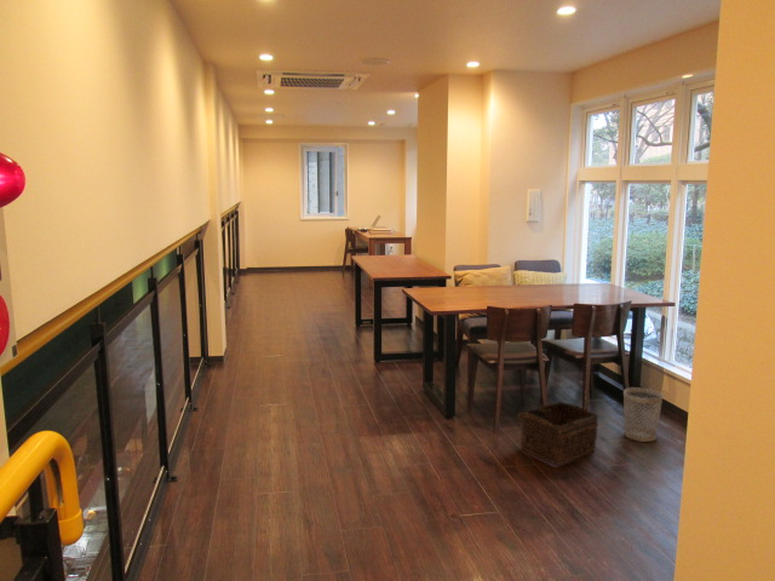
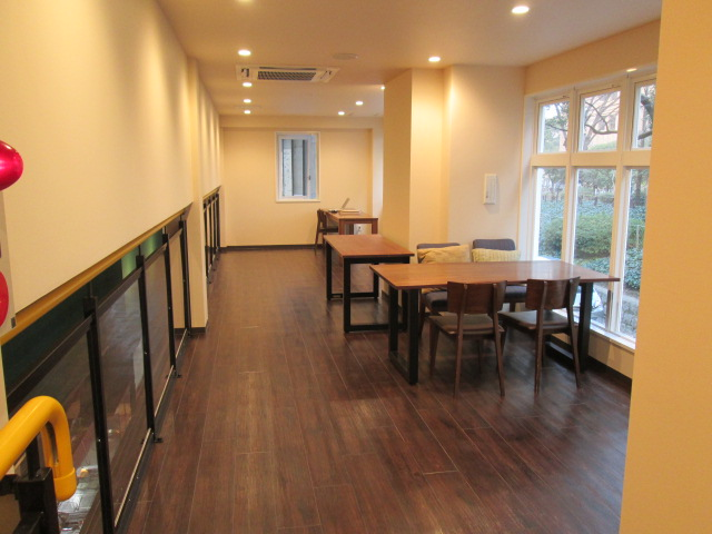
- wastebasket (641, 414)
- basket (555, 426)
